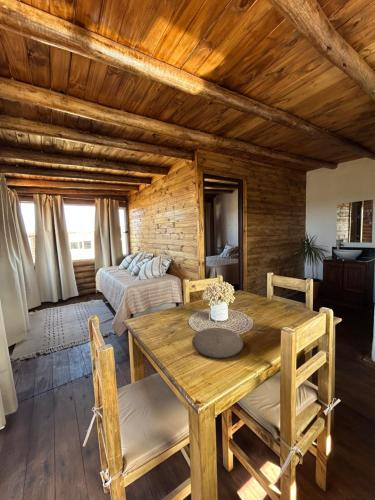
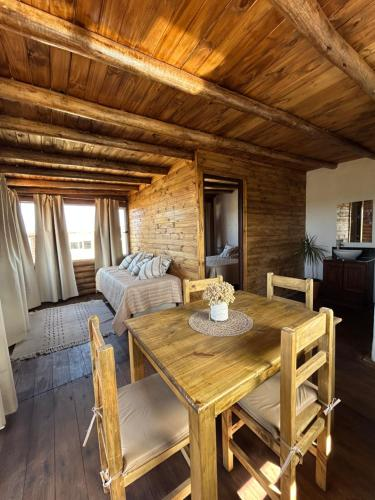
- plate (217, 341)
